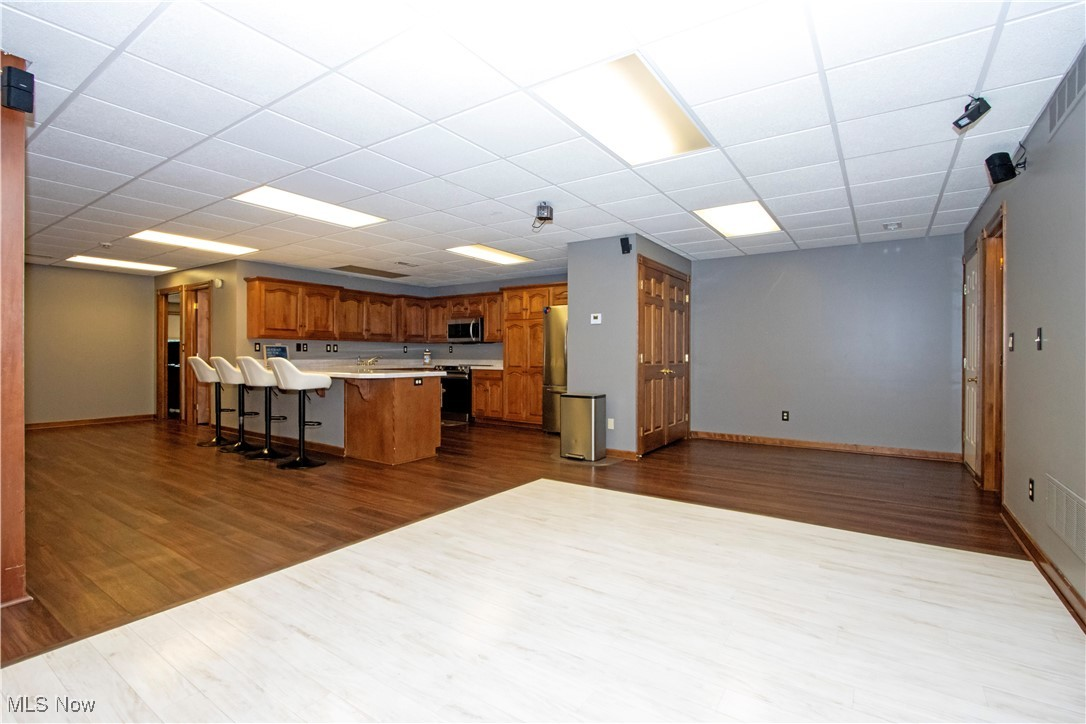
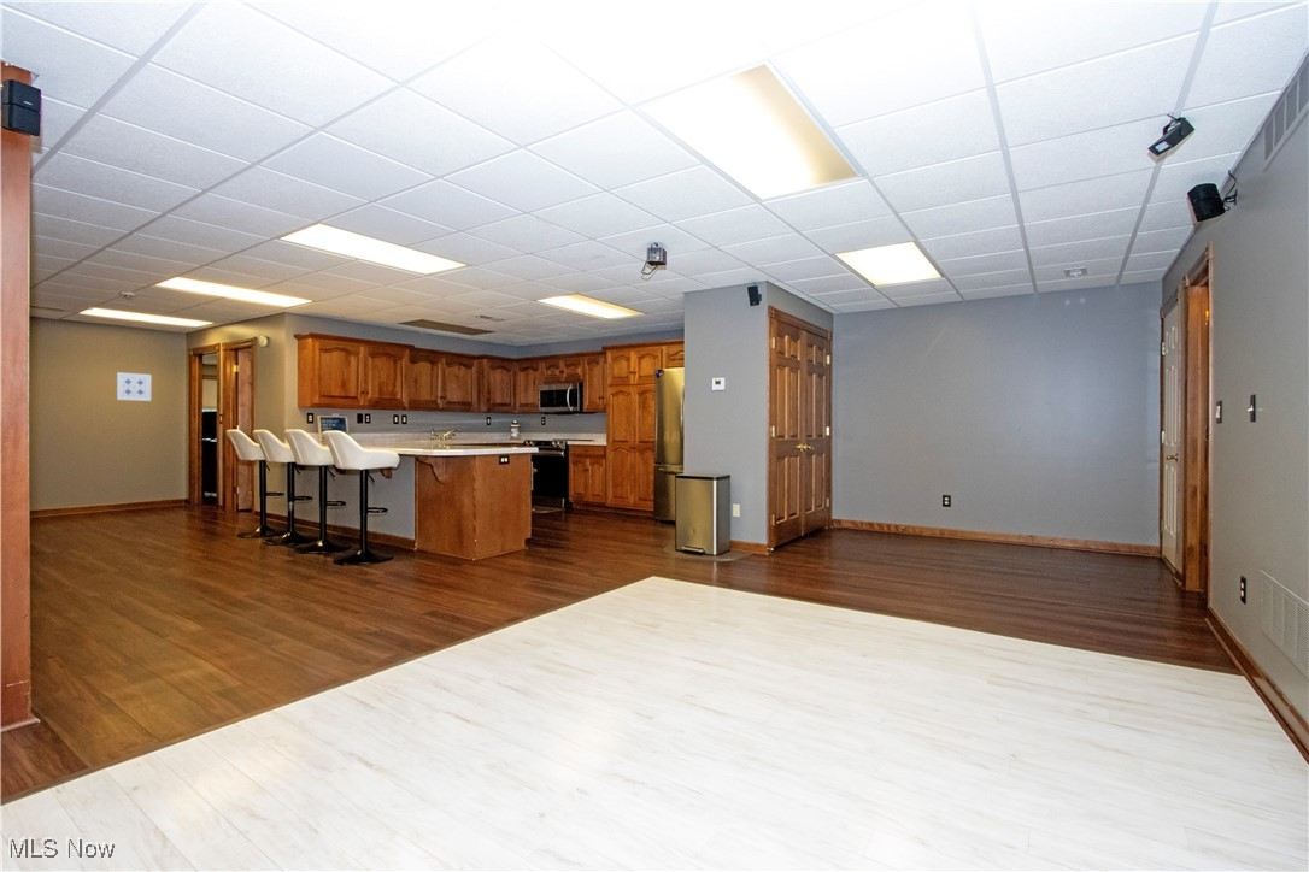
+ wall art (134, 387)
